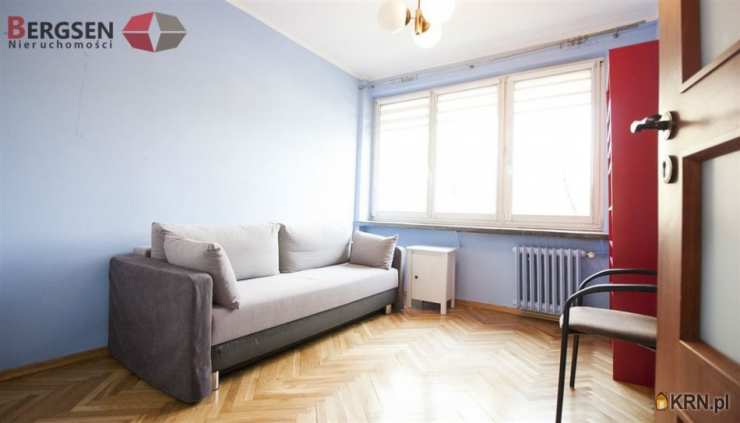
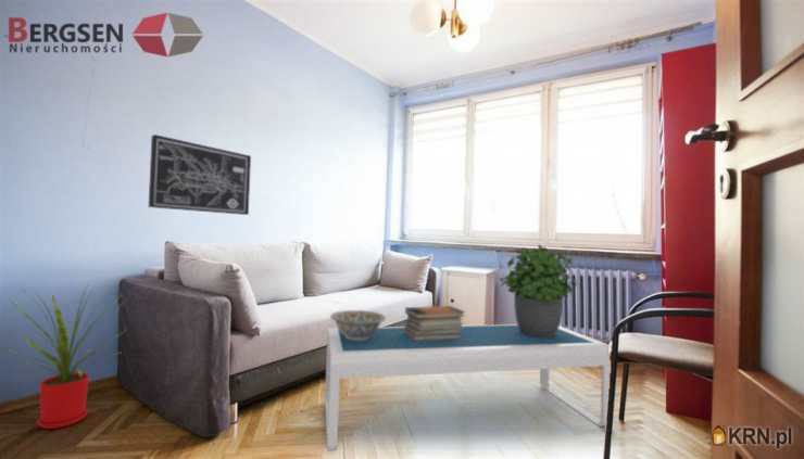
+ book stack (434, 321)
+ coffee table (461, 372)
+ decorative bowl (357, 326)
+ wall art (204, 178)
+ house plant (66, 352)
+ potted plant (537, 288)
